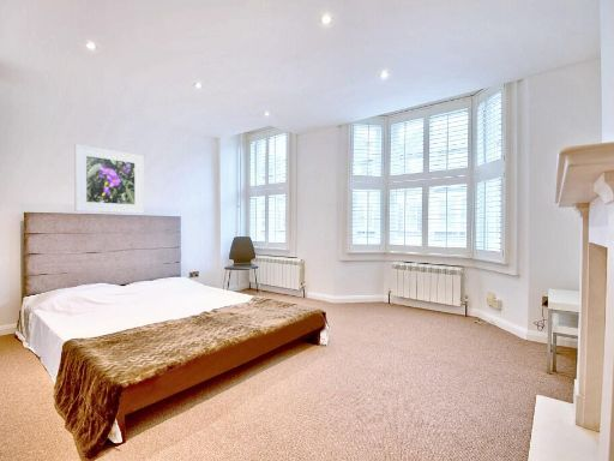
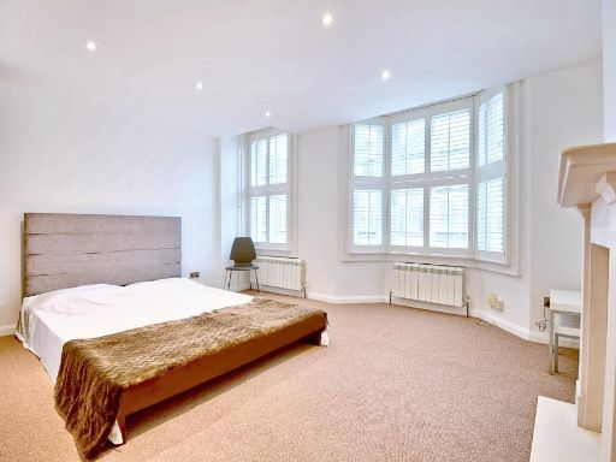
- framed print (112, 181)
